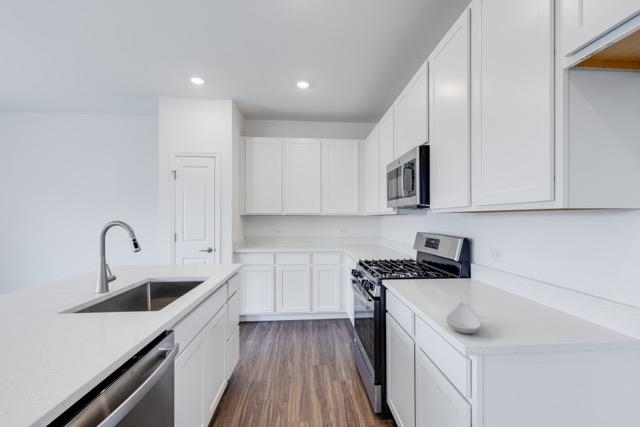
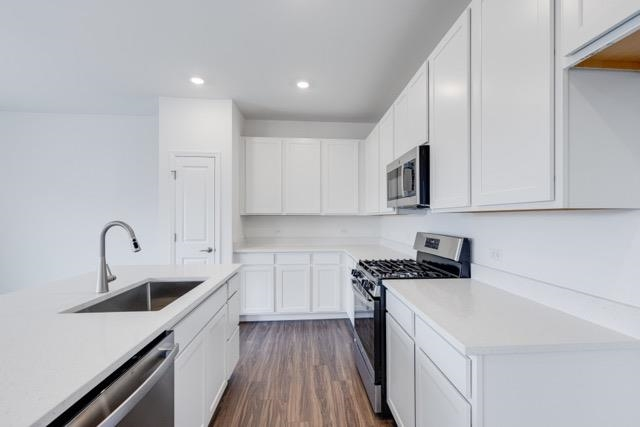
- spoon rest (463, 316)
